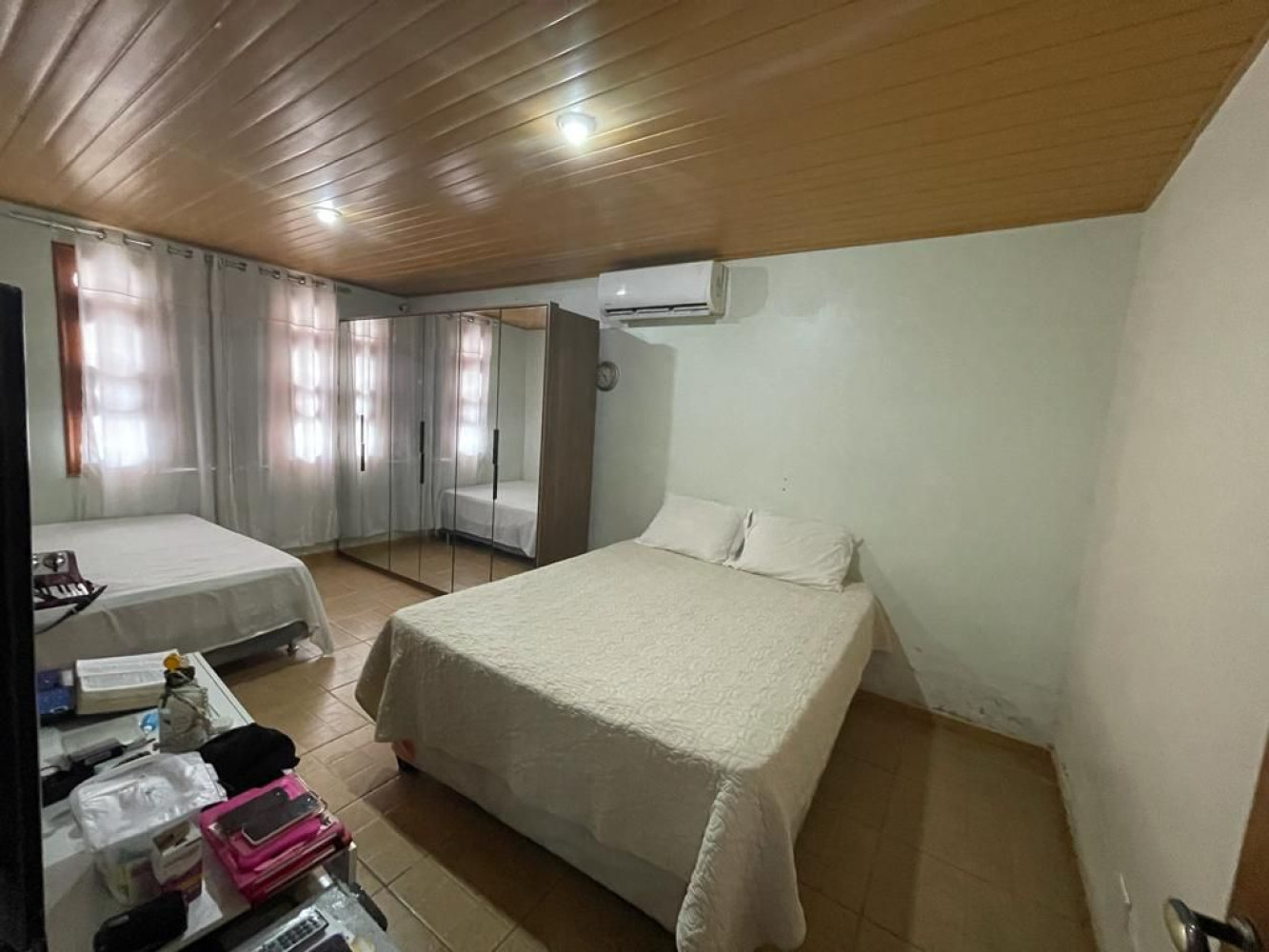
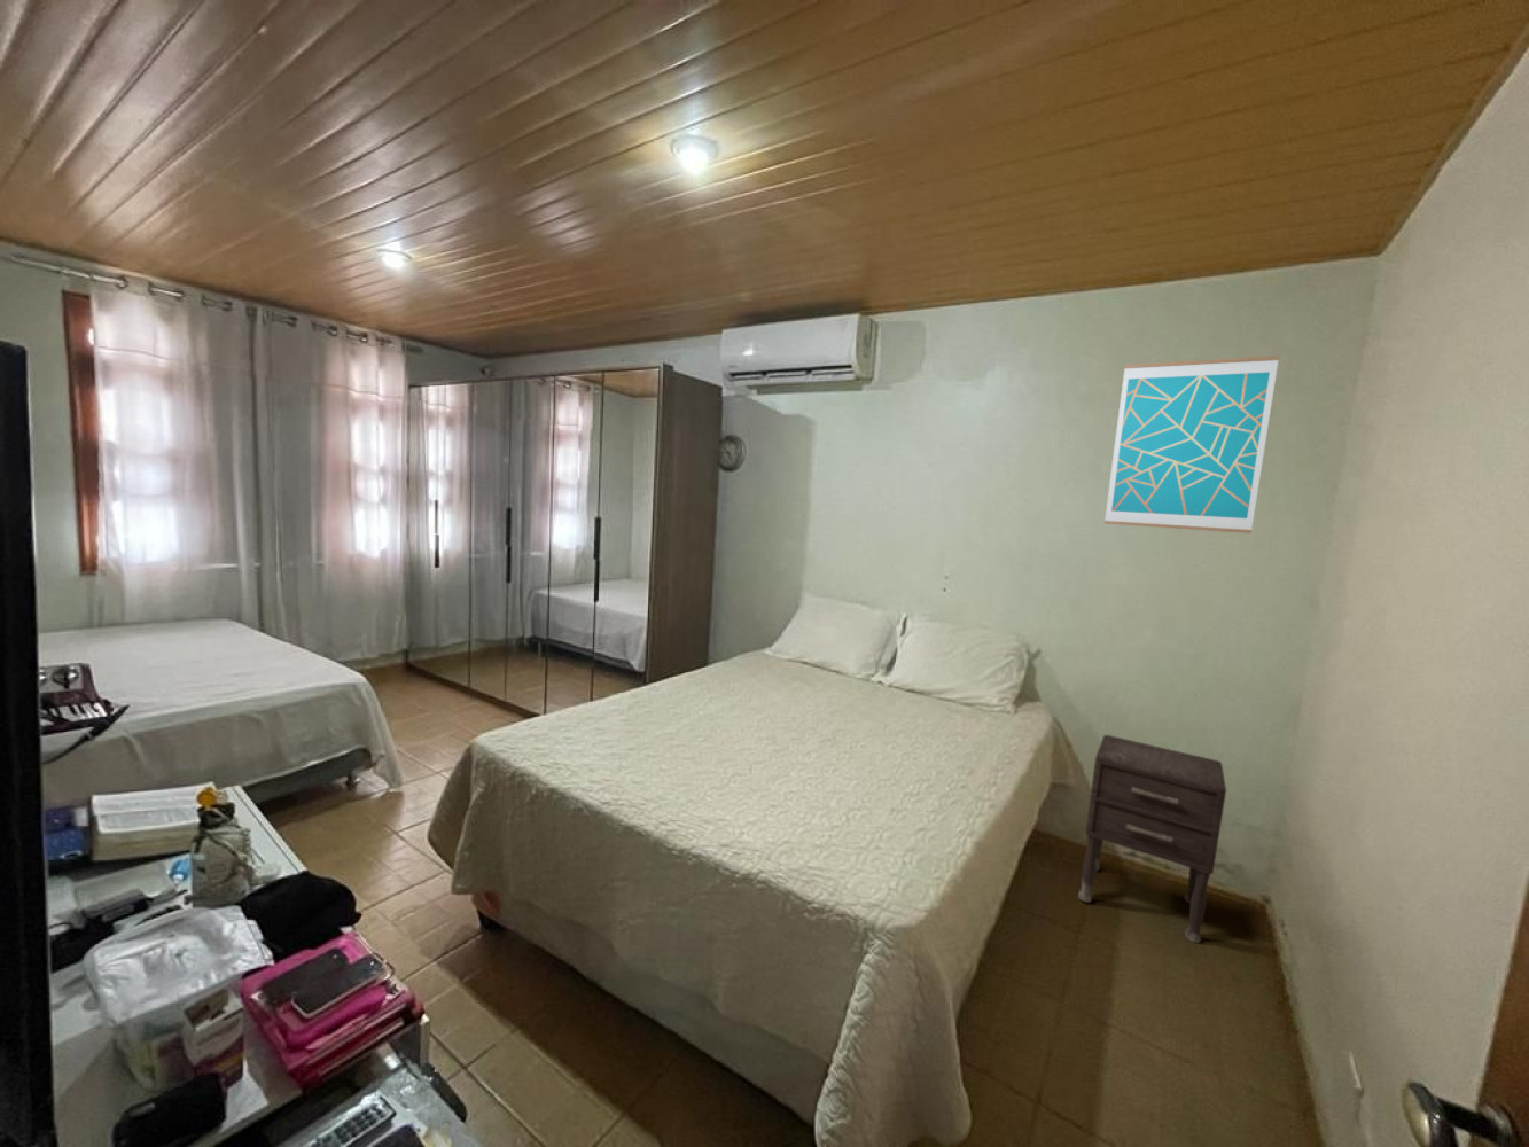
+ wall art (1184, 445)
+ nightstand (1148, 830)
